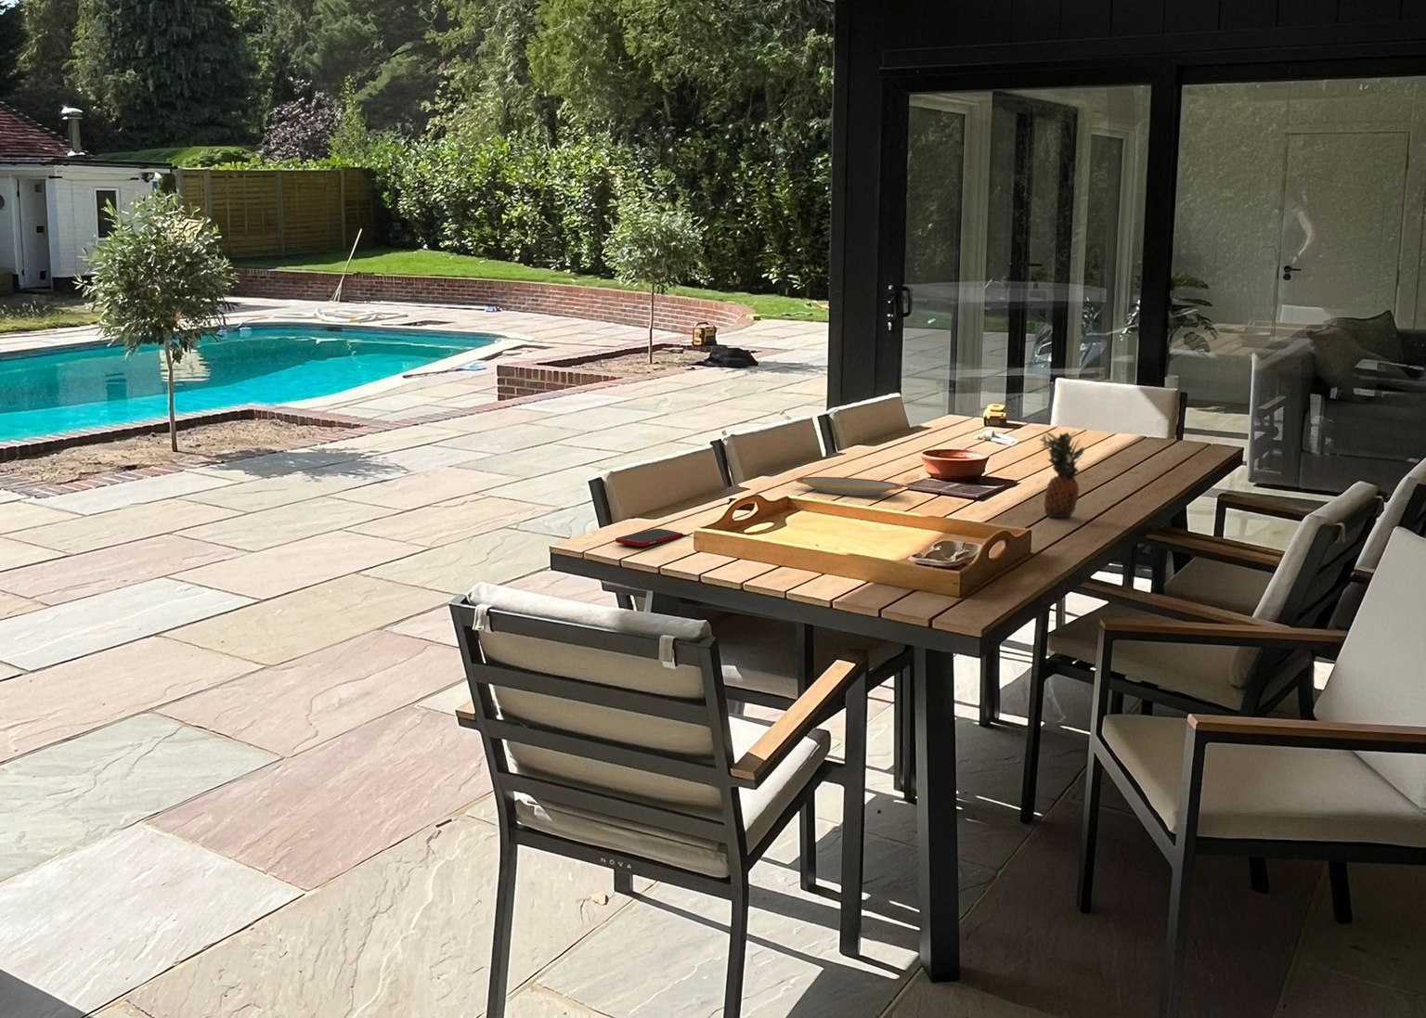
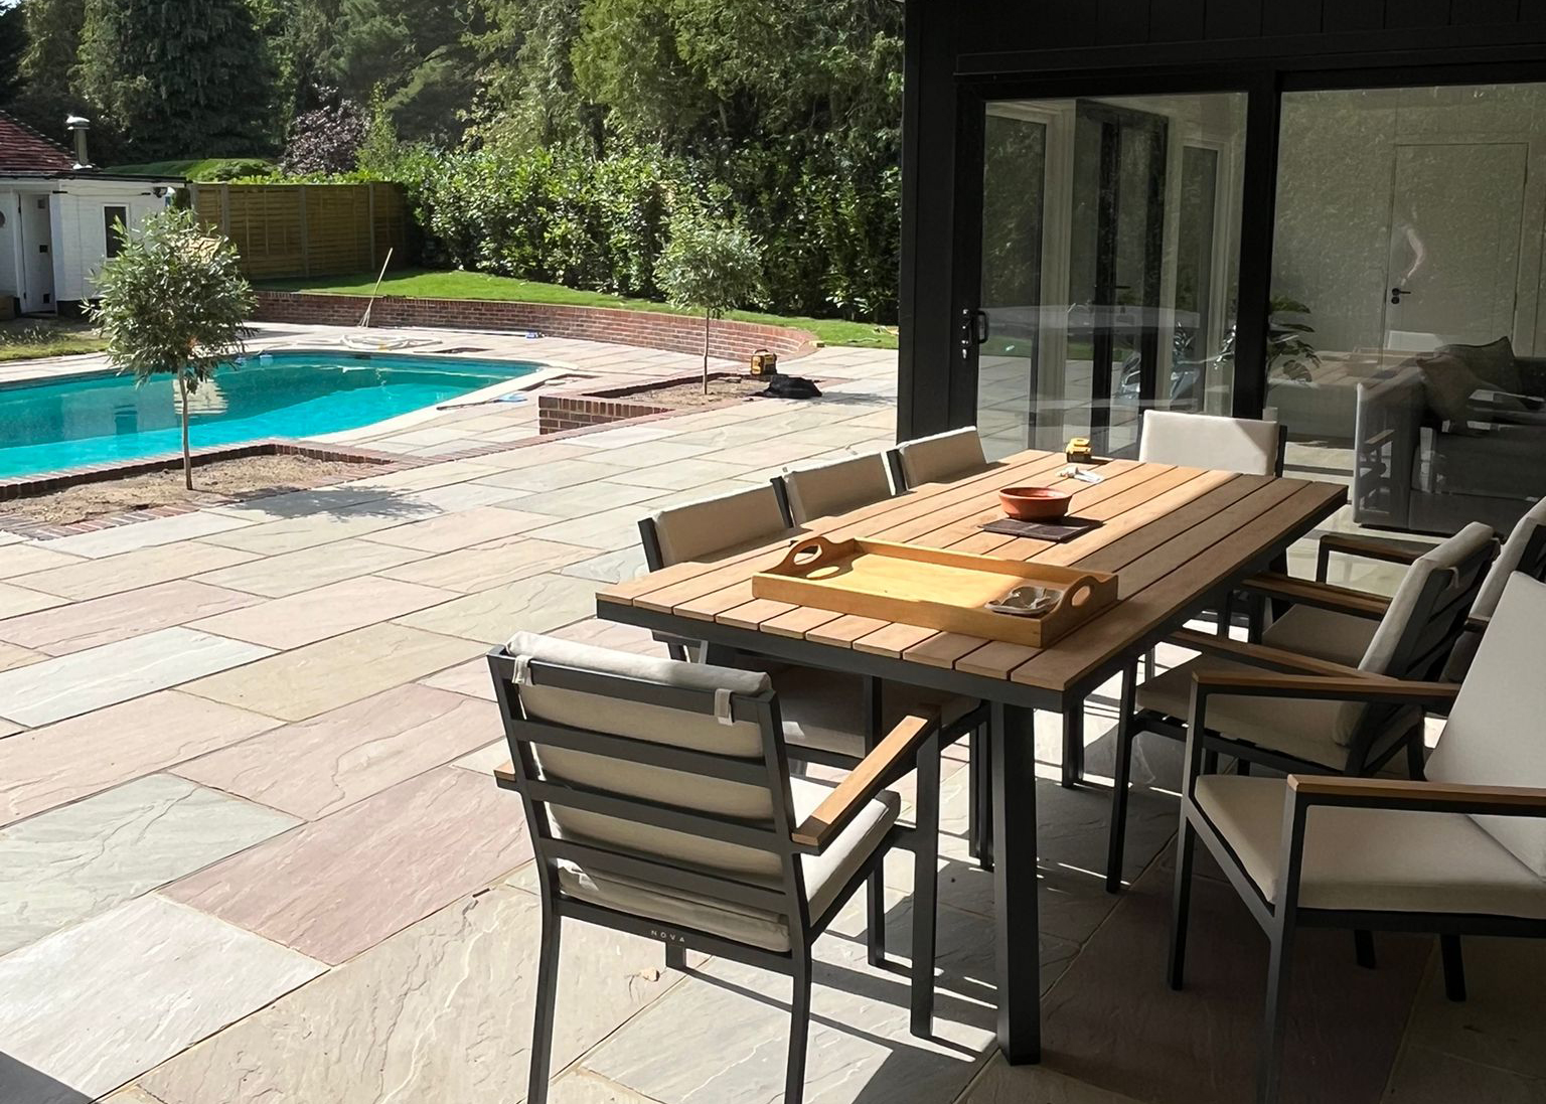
- plate (847, 487)
- fruit (1058, 473)
- cell phone (649, 538)
